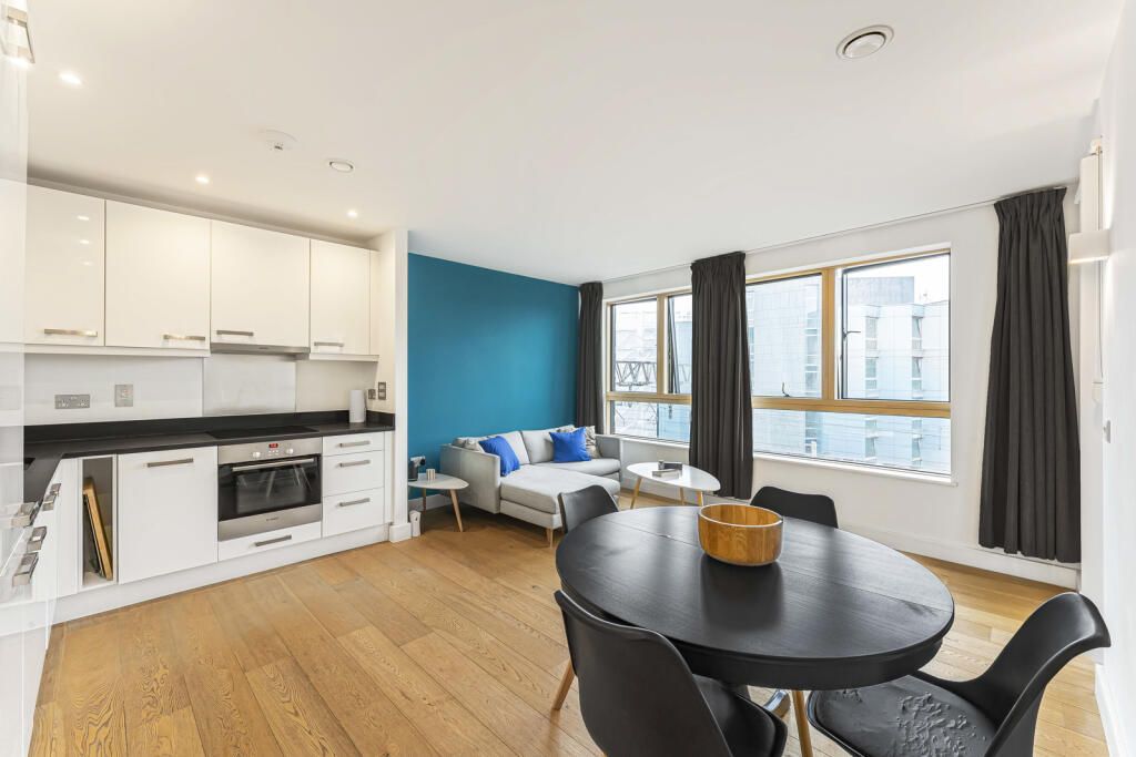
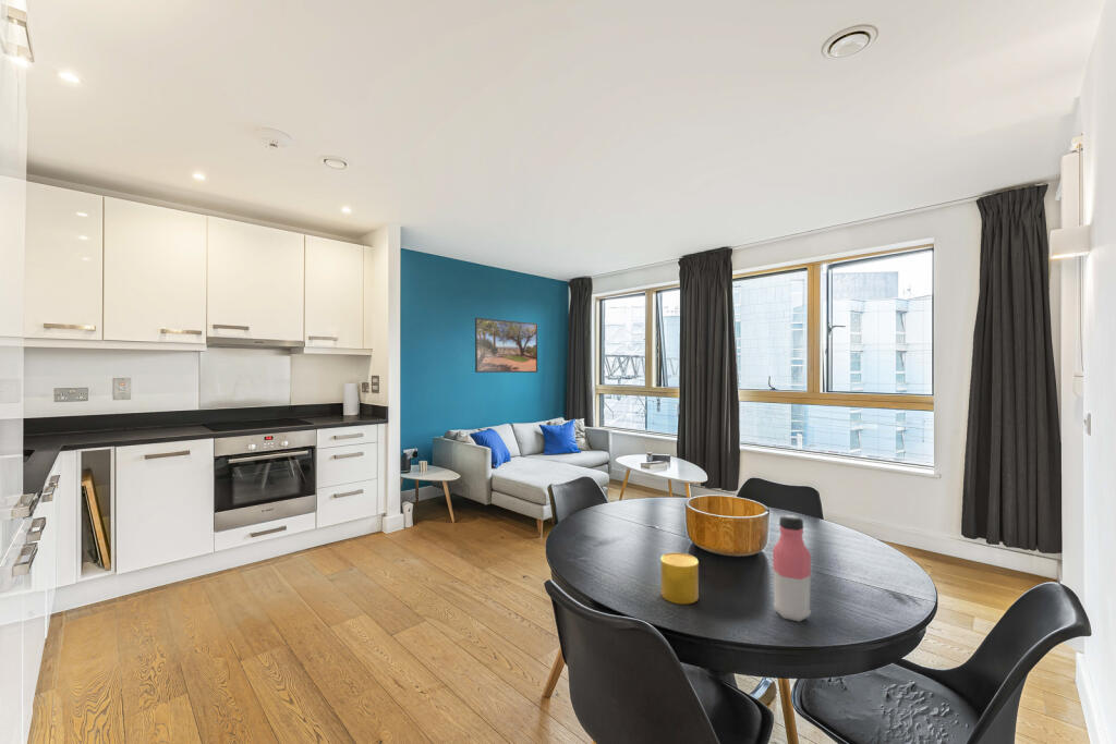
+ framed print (508, 346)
+ cup (679, 577)
+ water bottle (791, 565)
